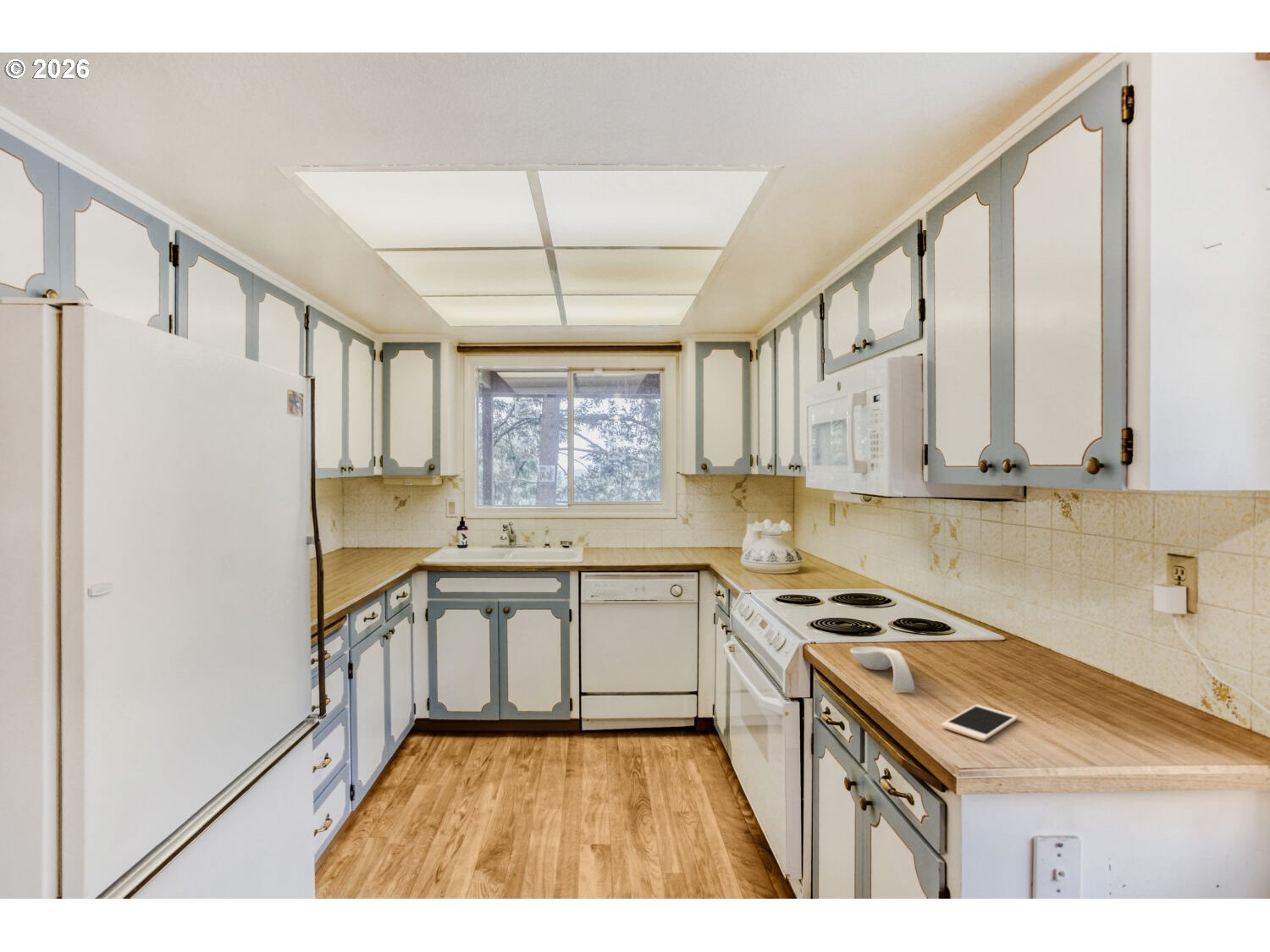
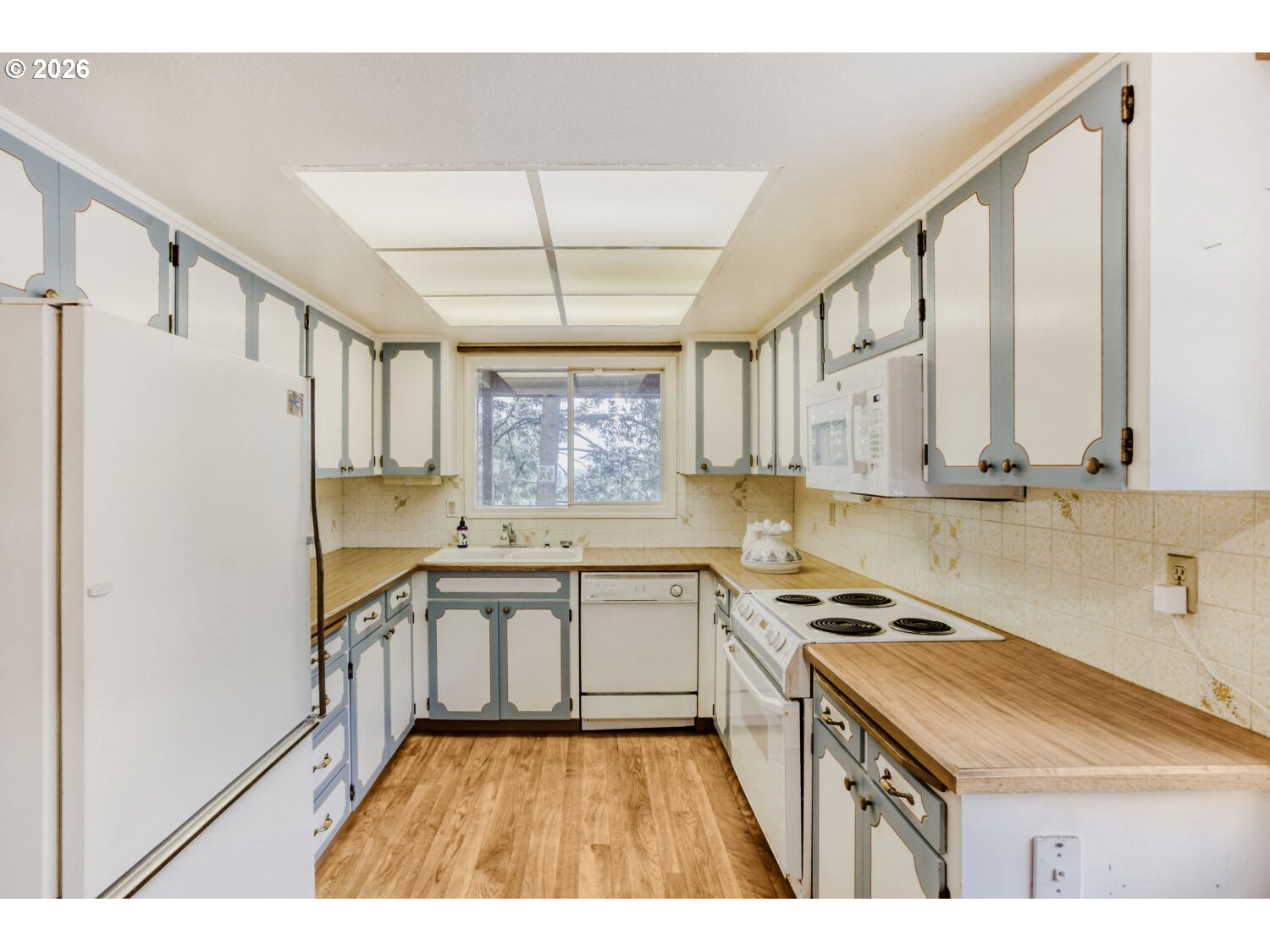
- spoon rest (884, 659)
- cell phone (980, 721)
